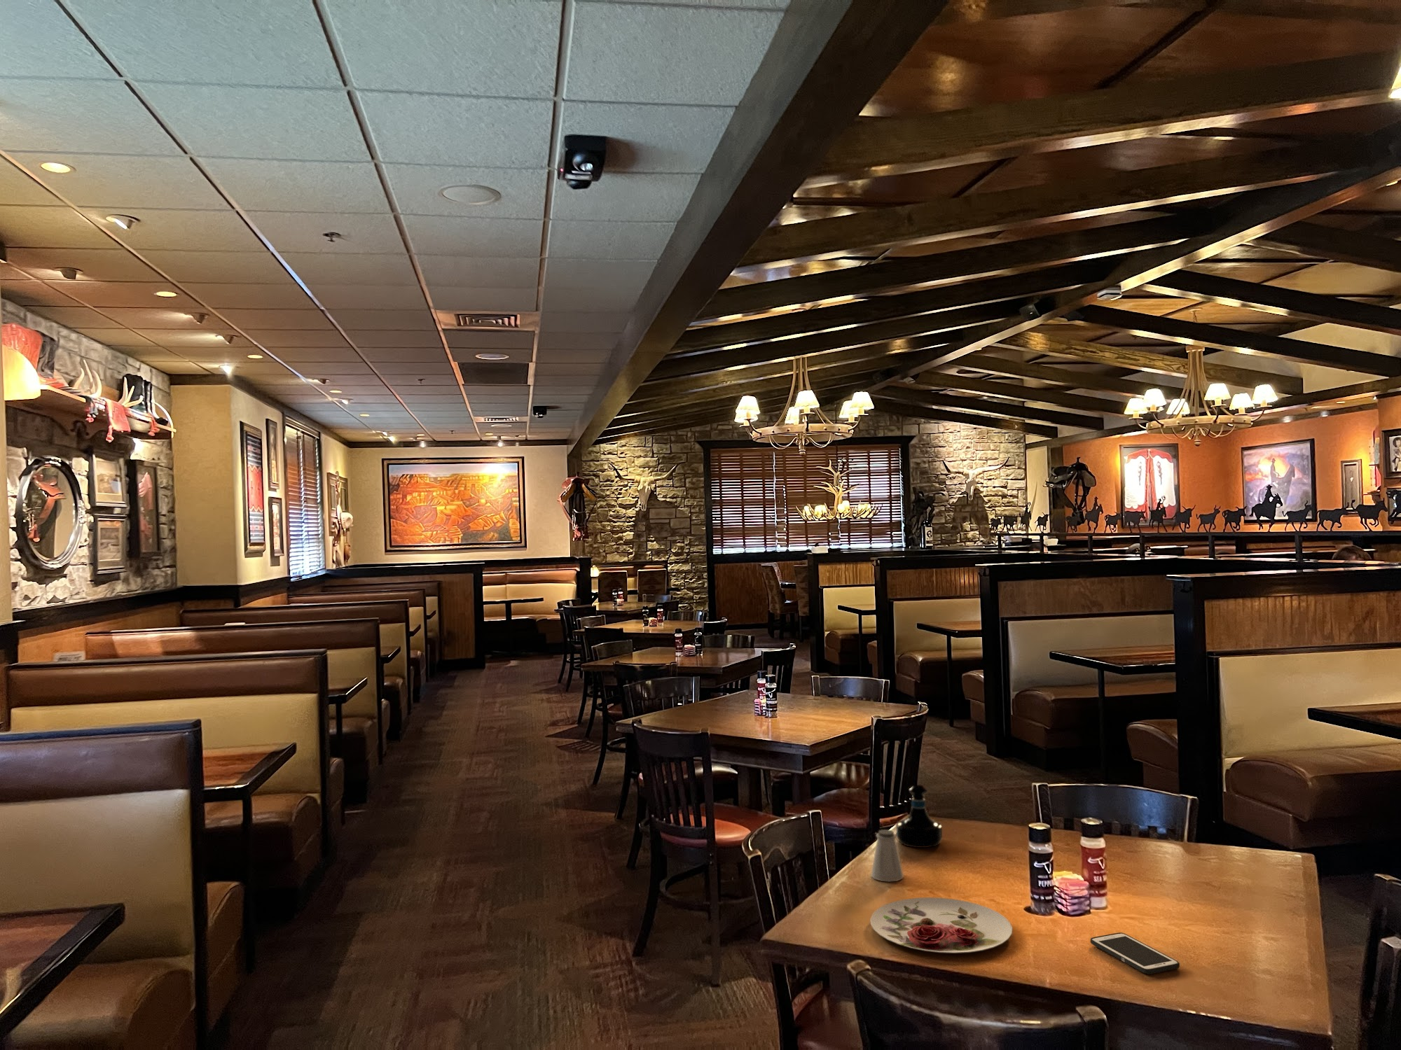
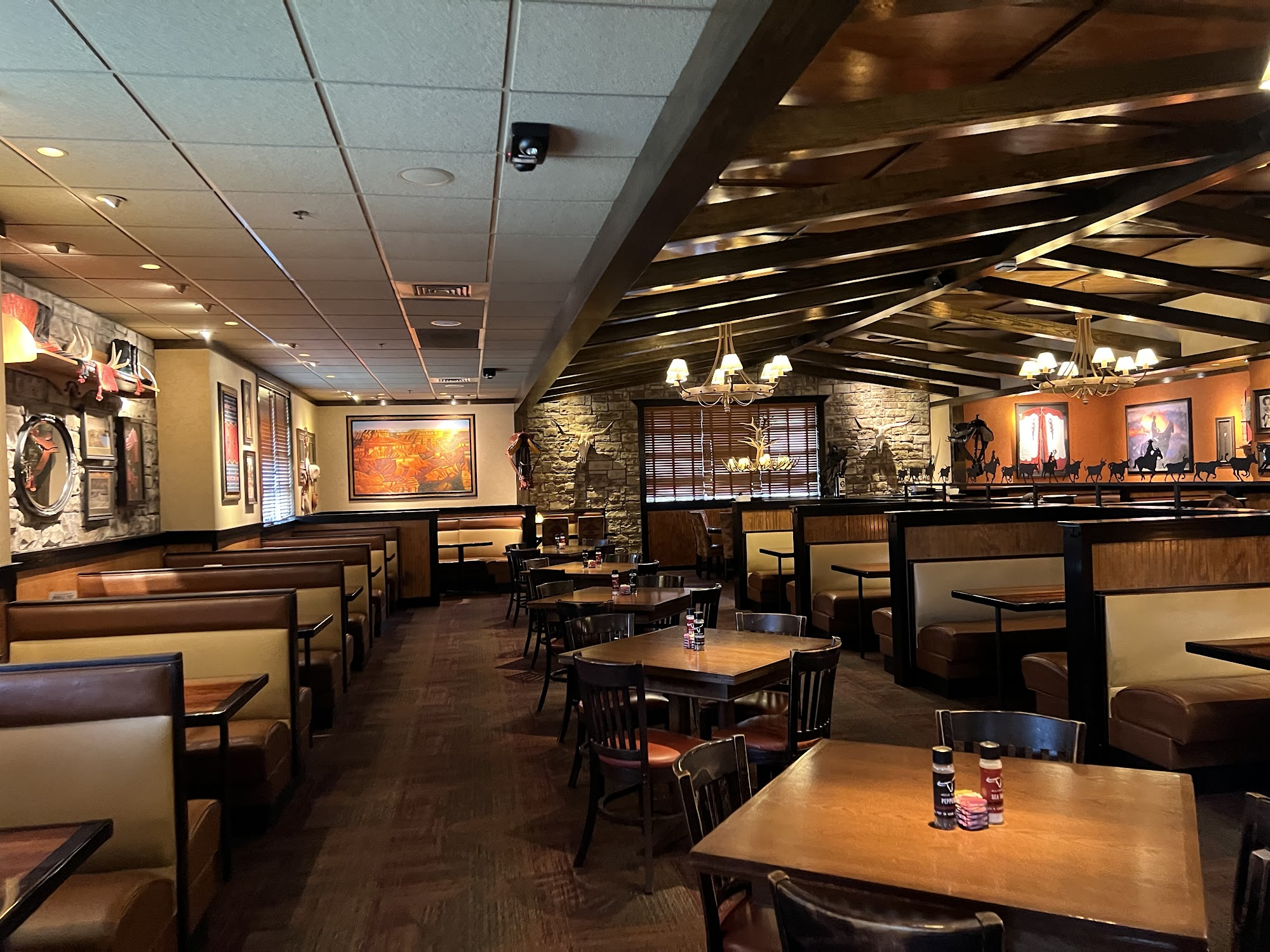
- cell phone (1133, 953)
- saltshaker (886, 854)
- plate (940, 922)
- tequila bottle (918, 813)
